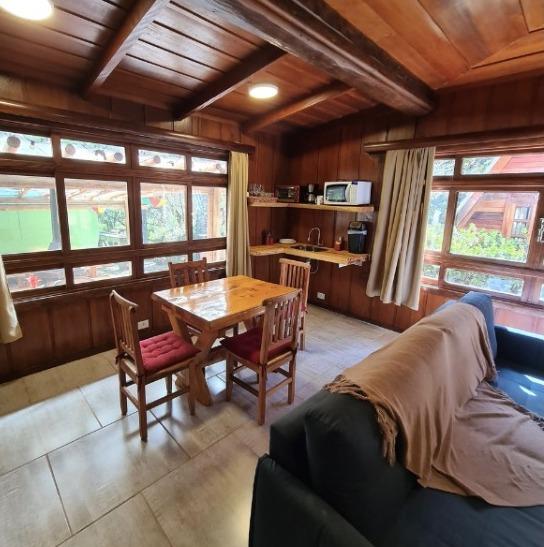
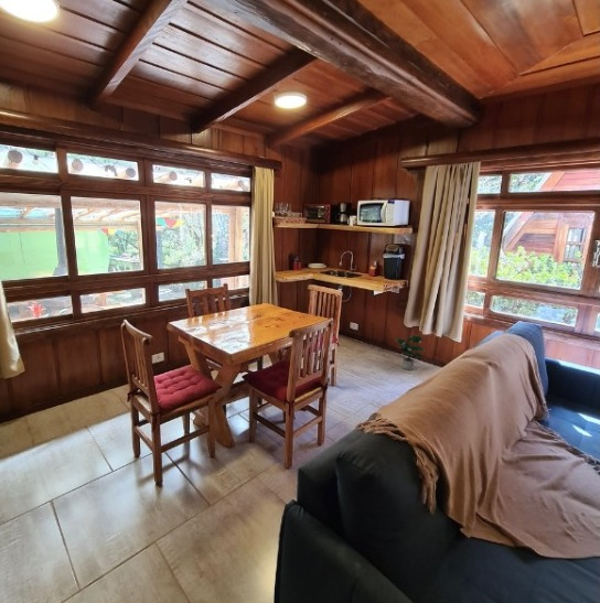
+ potted plant (410, 353)
